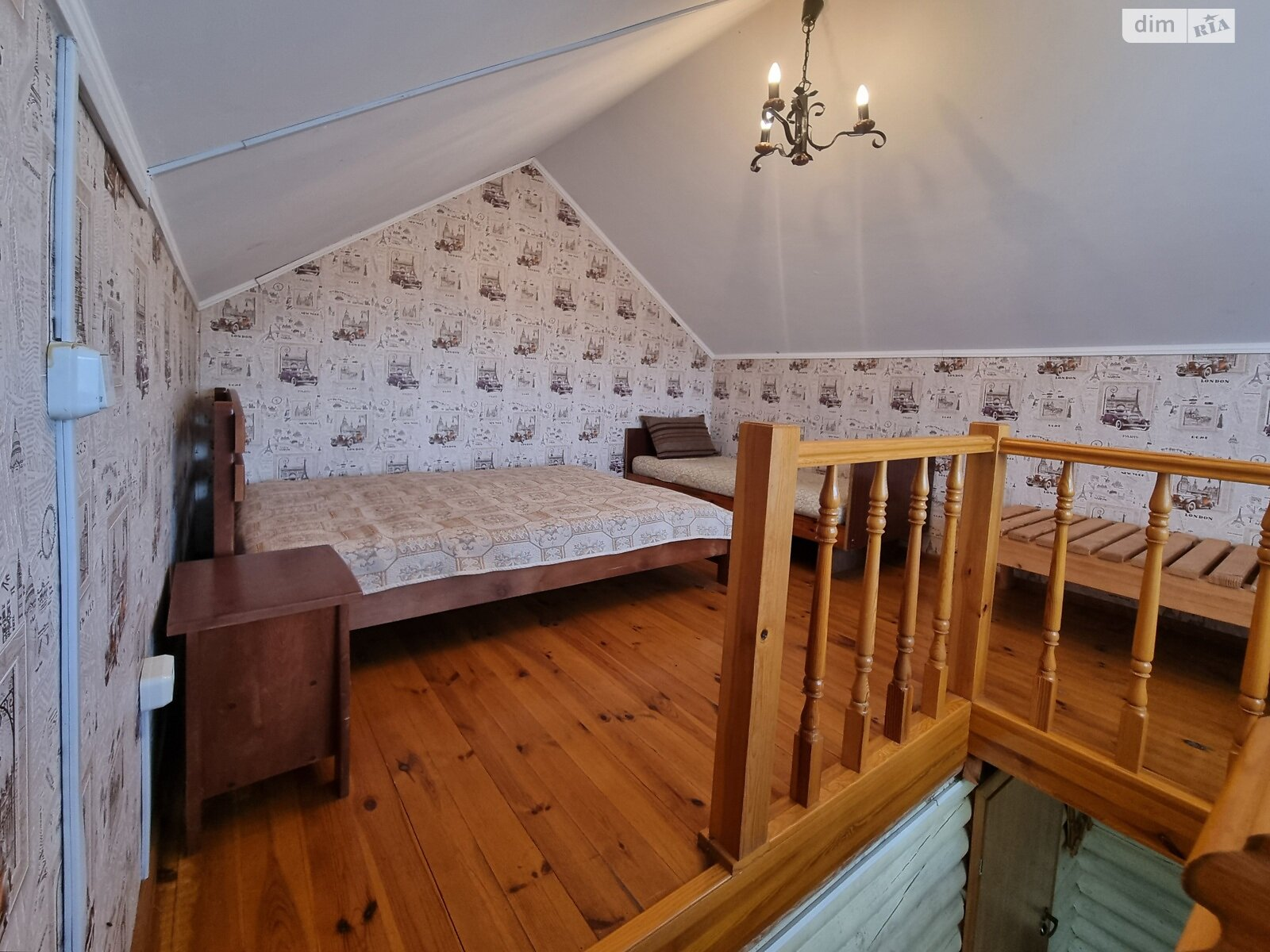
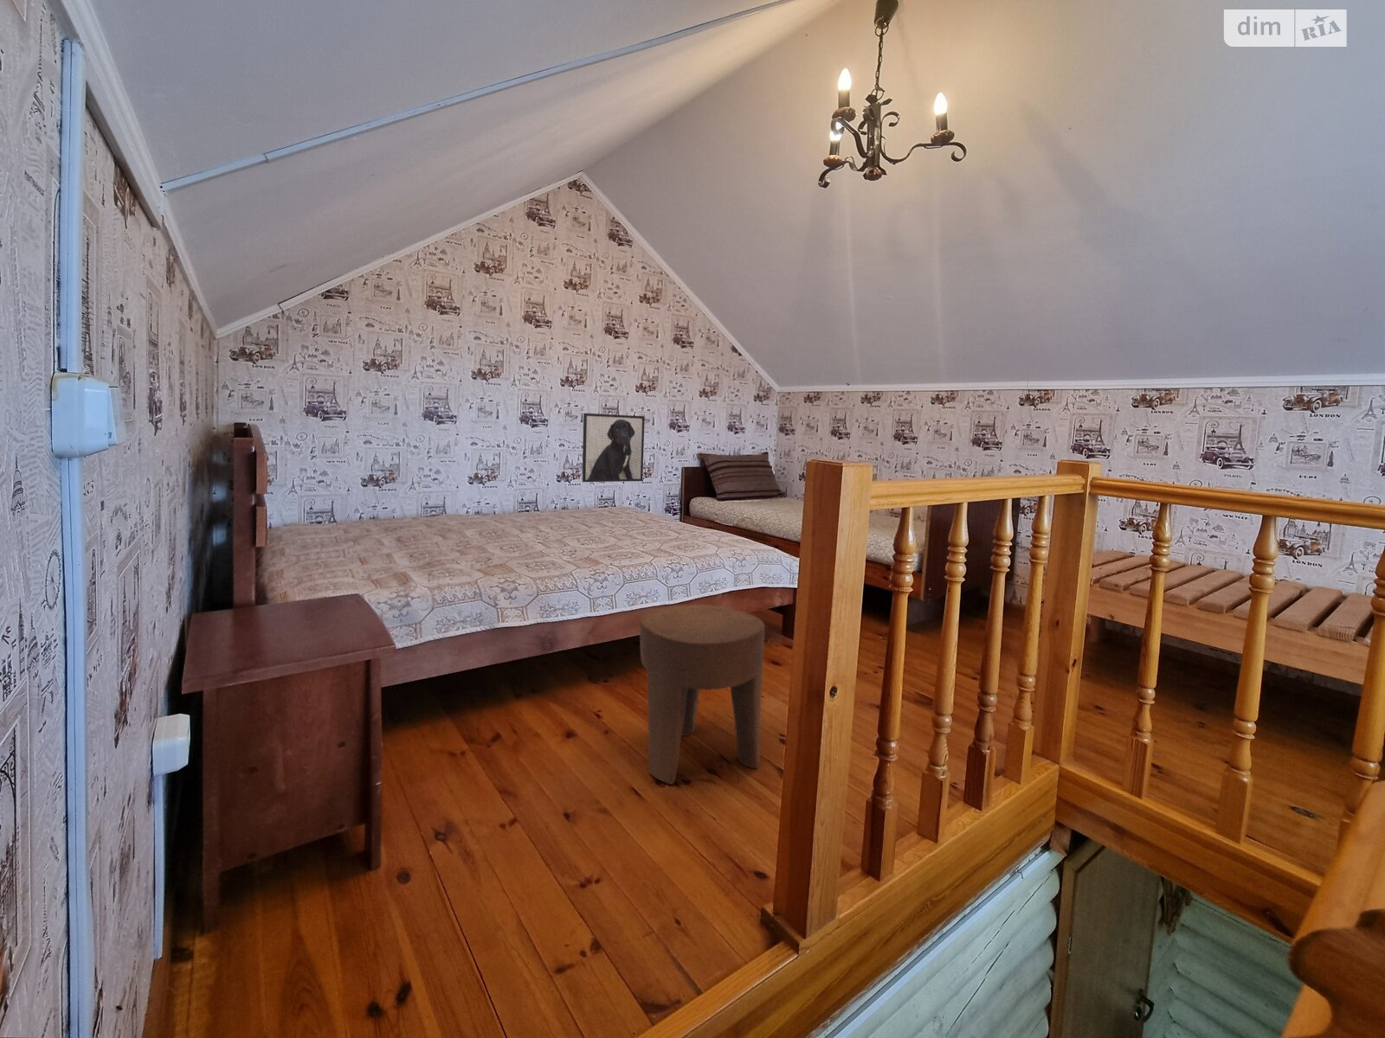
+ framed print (614, 448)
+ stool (699, 688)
